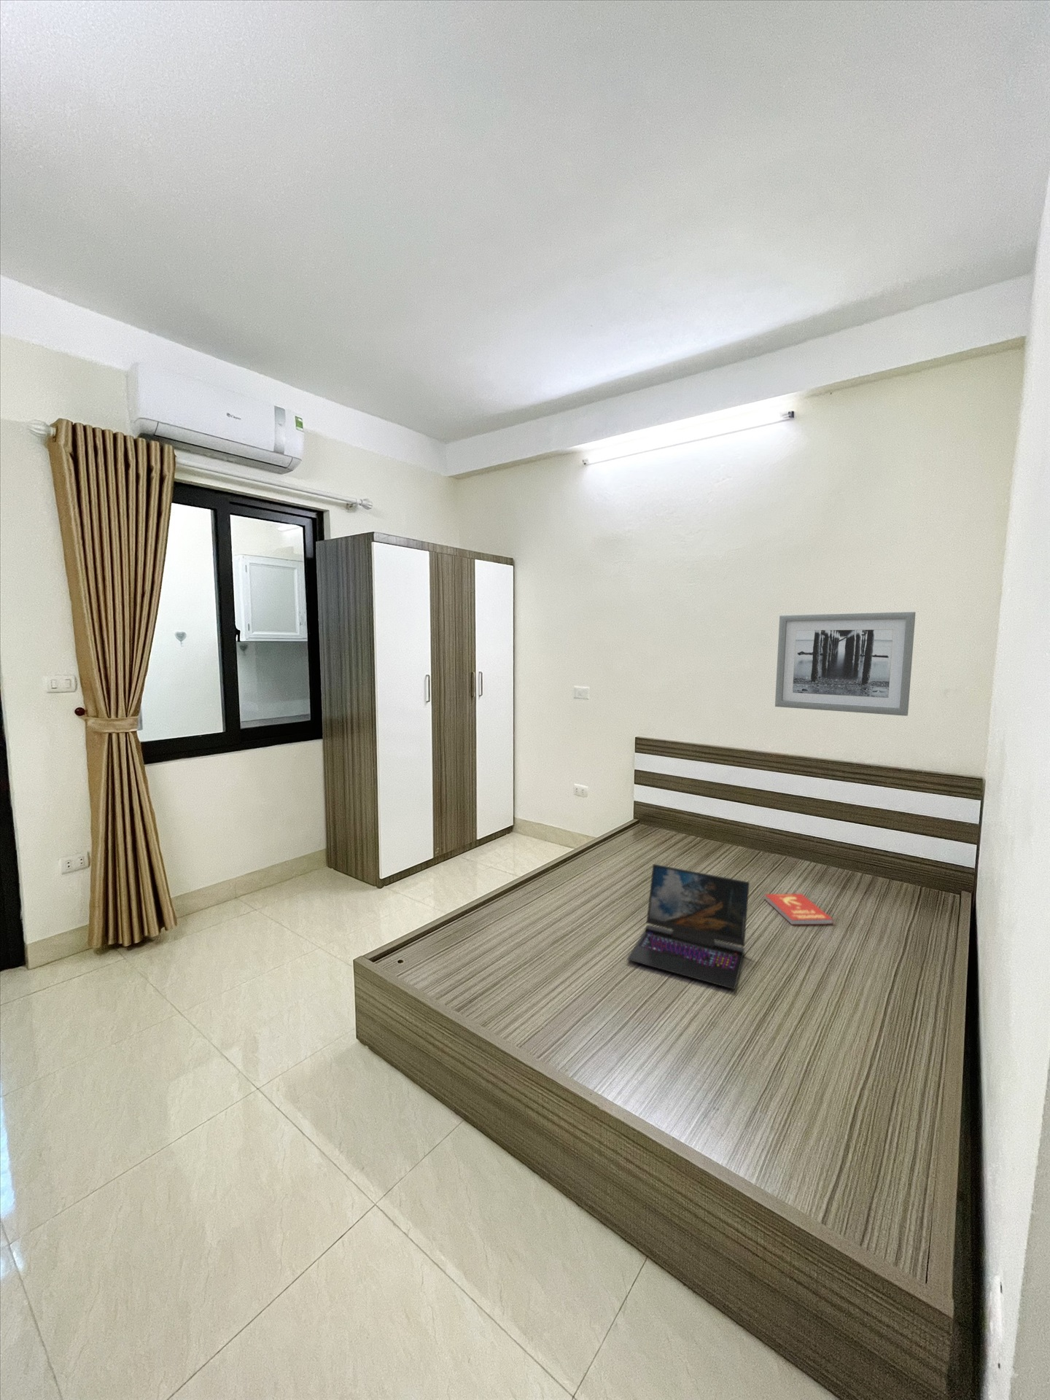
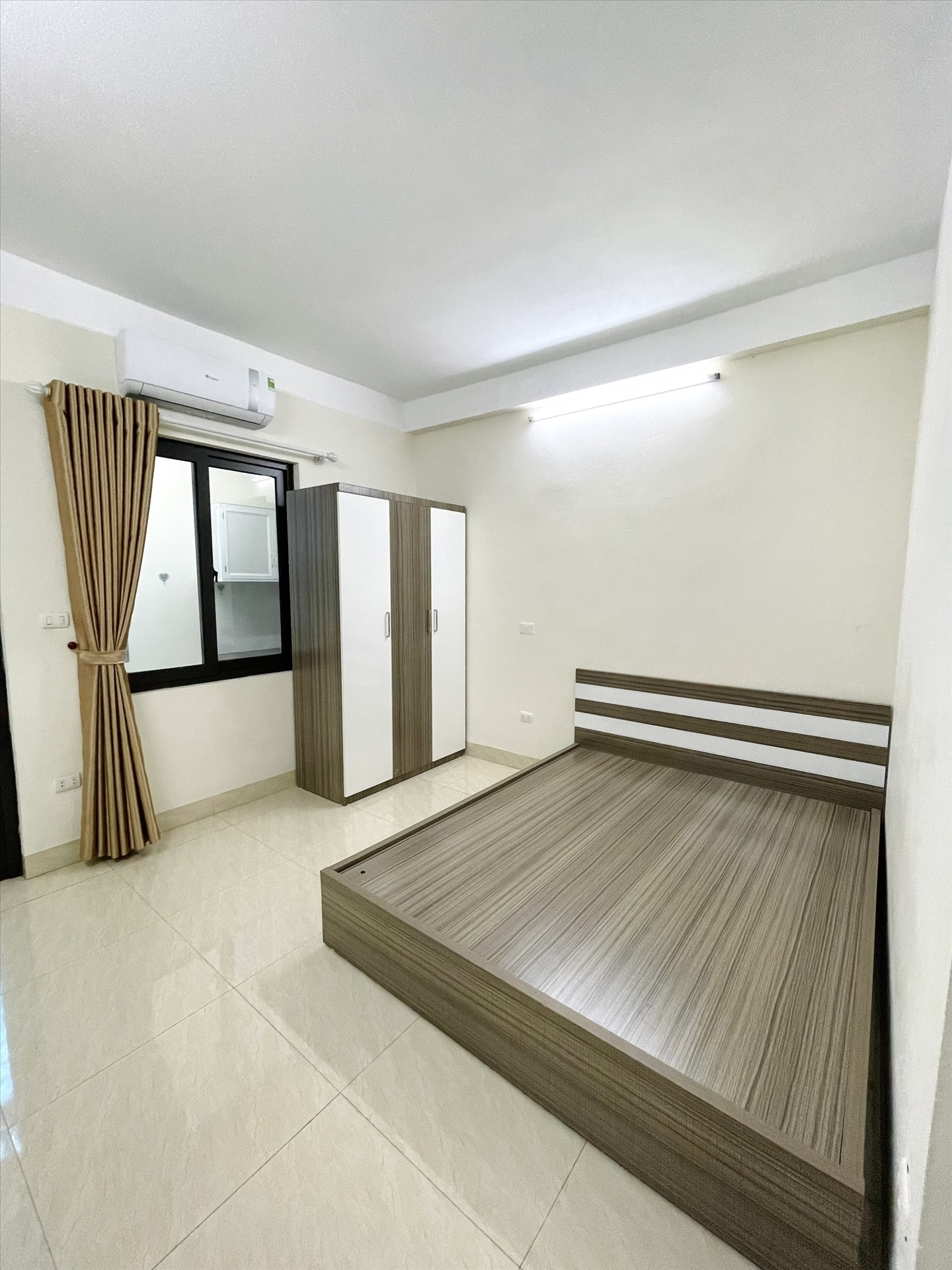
- book (797, 908)
- laptop (689, 920)
- wall art (840, 663)
